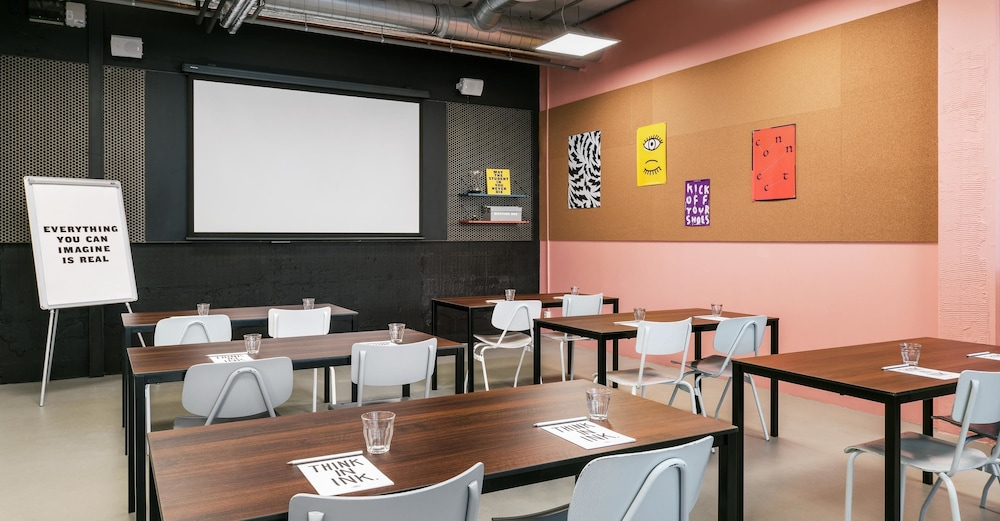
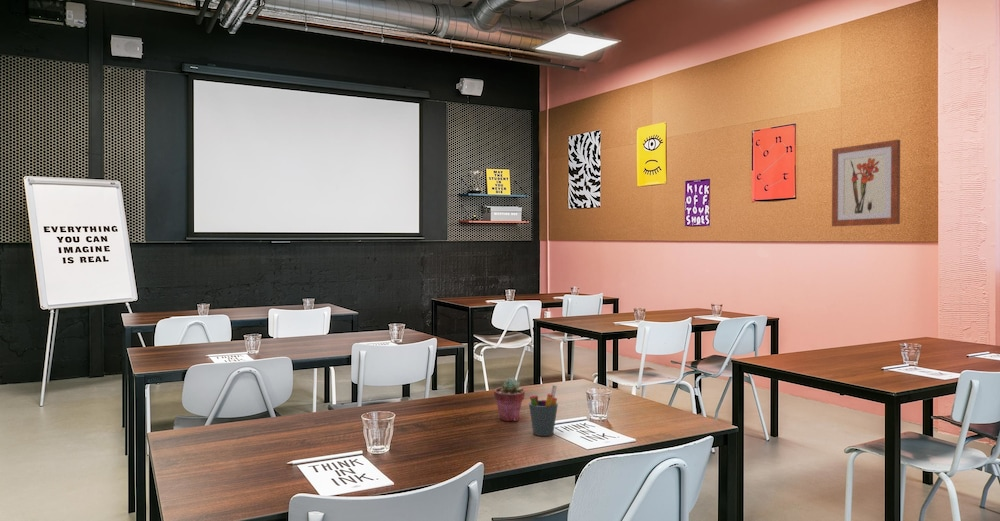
+ potted succulent (509, 398)
+ pen holder (543, 410)
+ wall art (864, 185)
